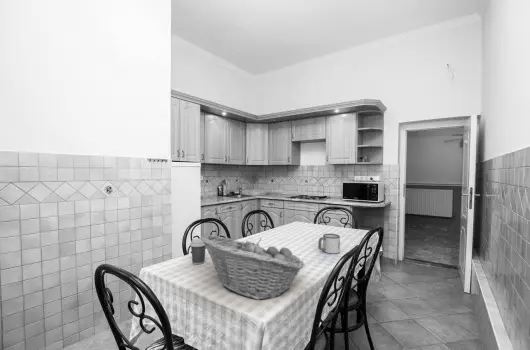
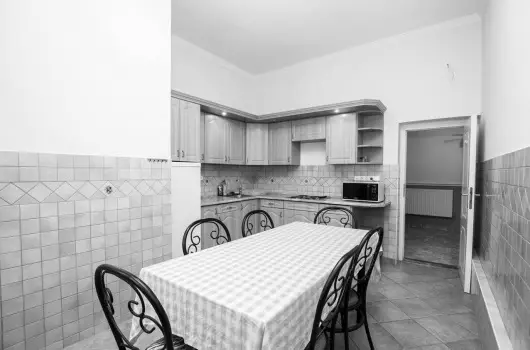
- mug (328, 243)
- coffee cup (198, 251)
- fruit basket (250, 258)
